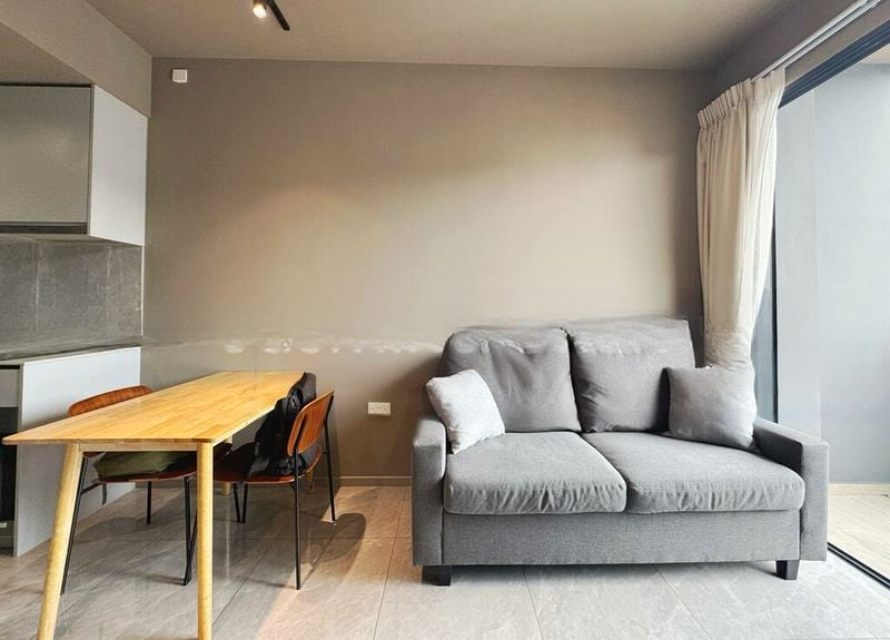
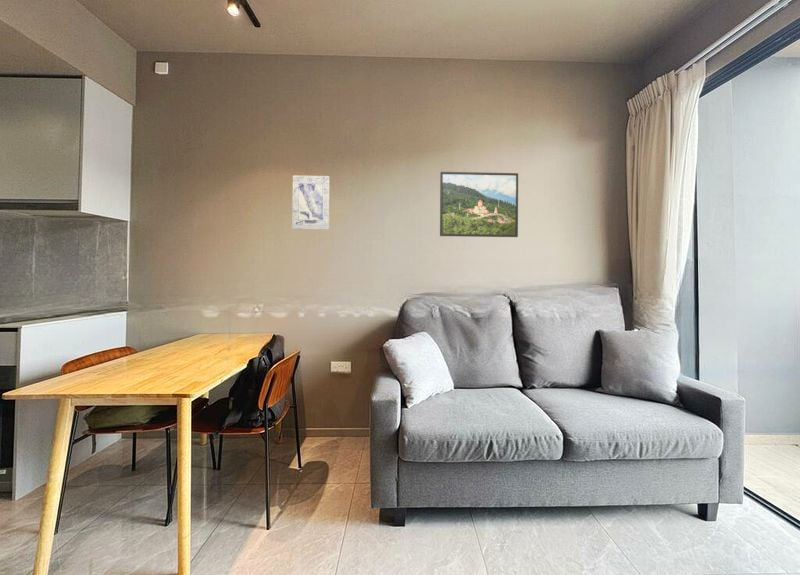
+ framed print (479, 204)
+ wall art (311, 202)
